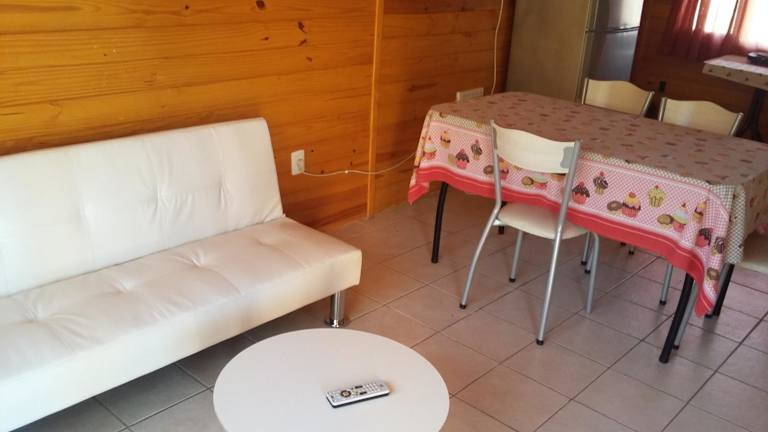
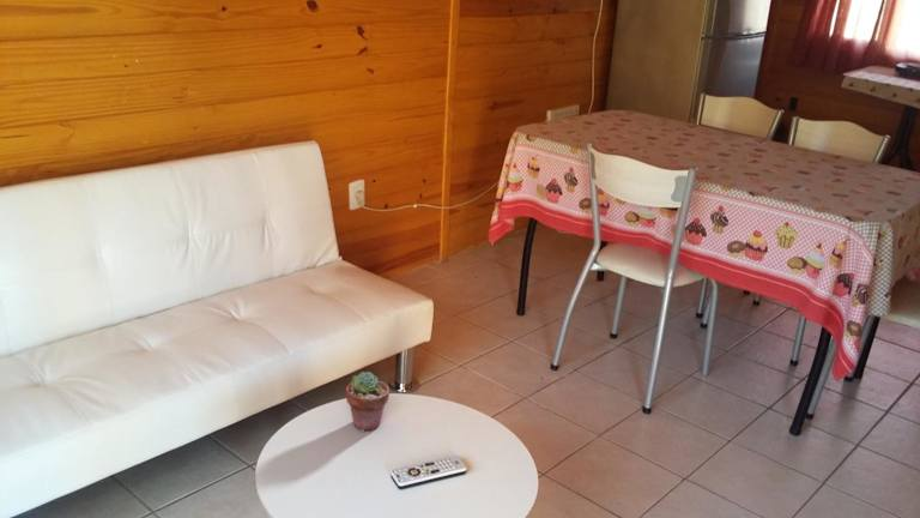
+ potted succulent (367, 398)
